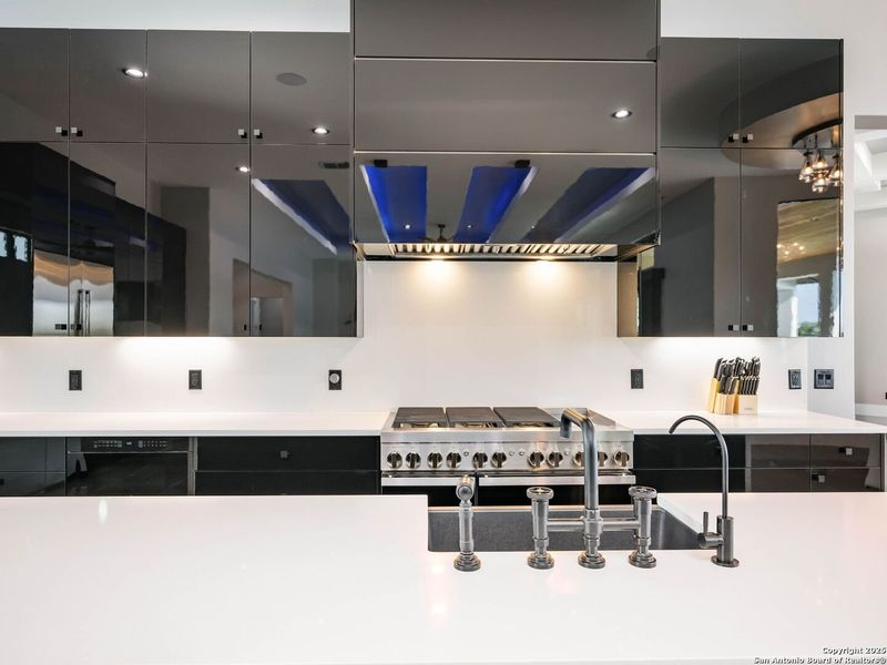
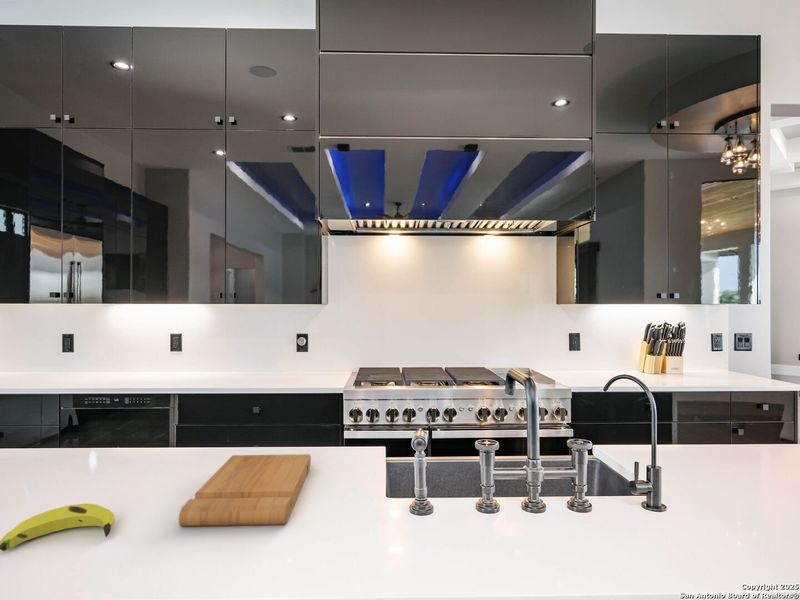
+ cutting board (255, 484)
+ banana (60, 527)
